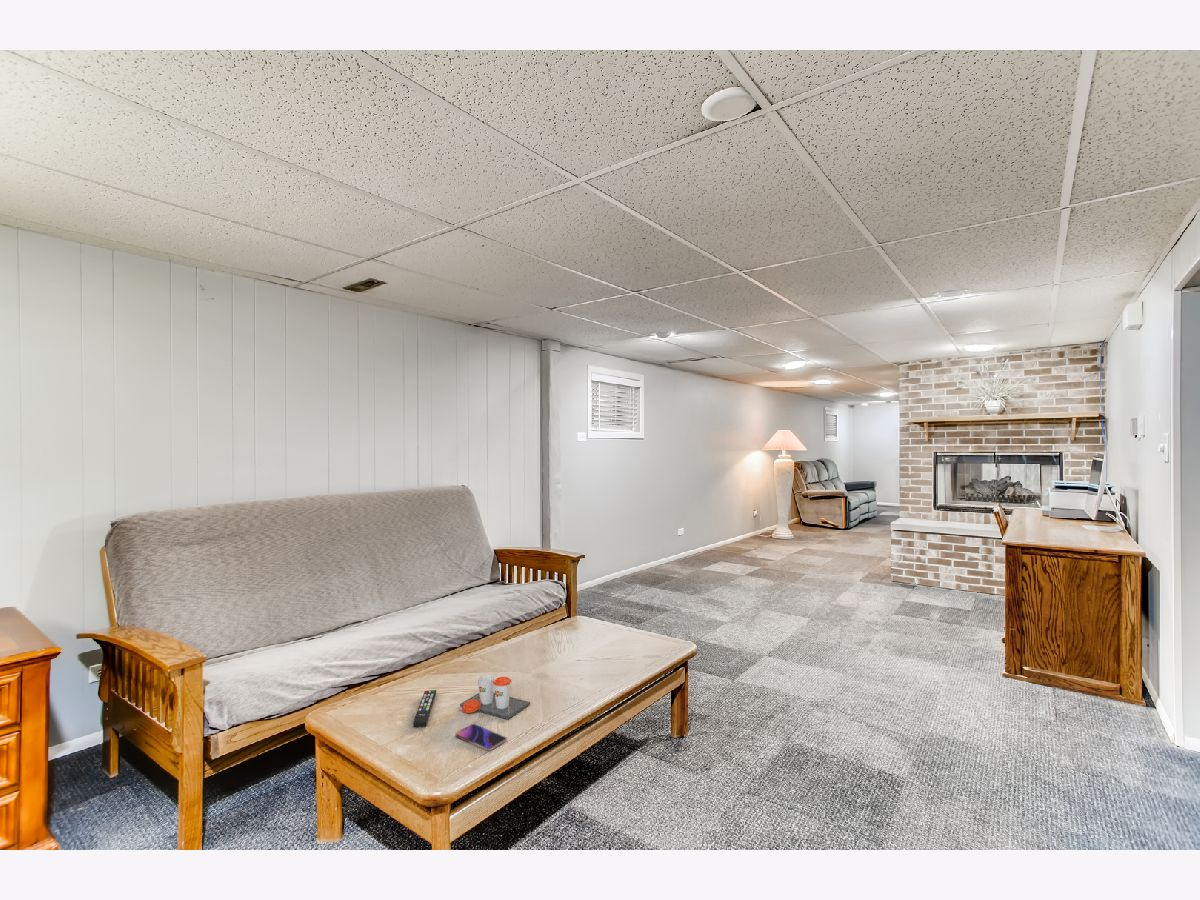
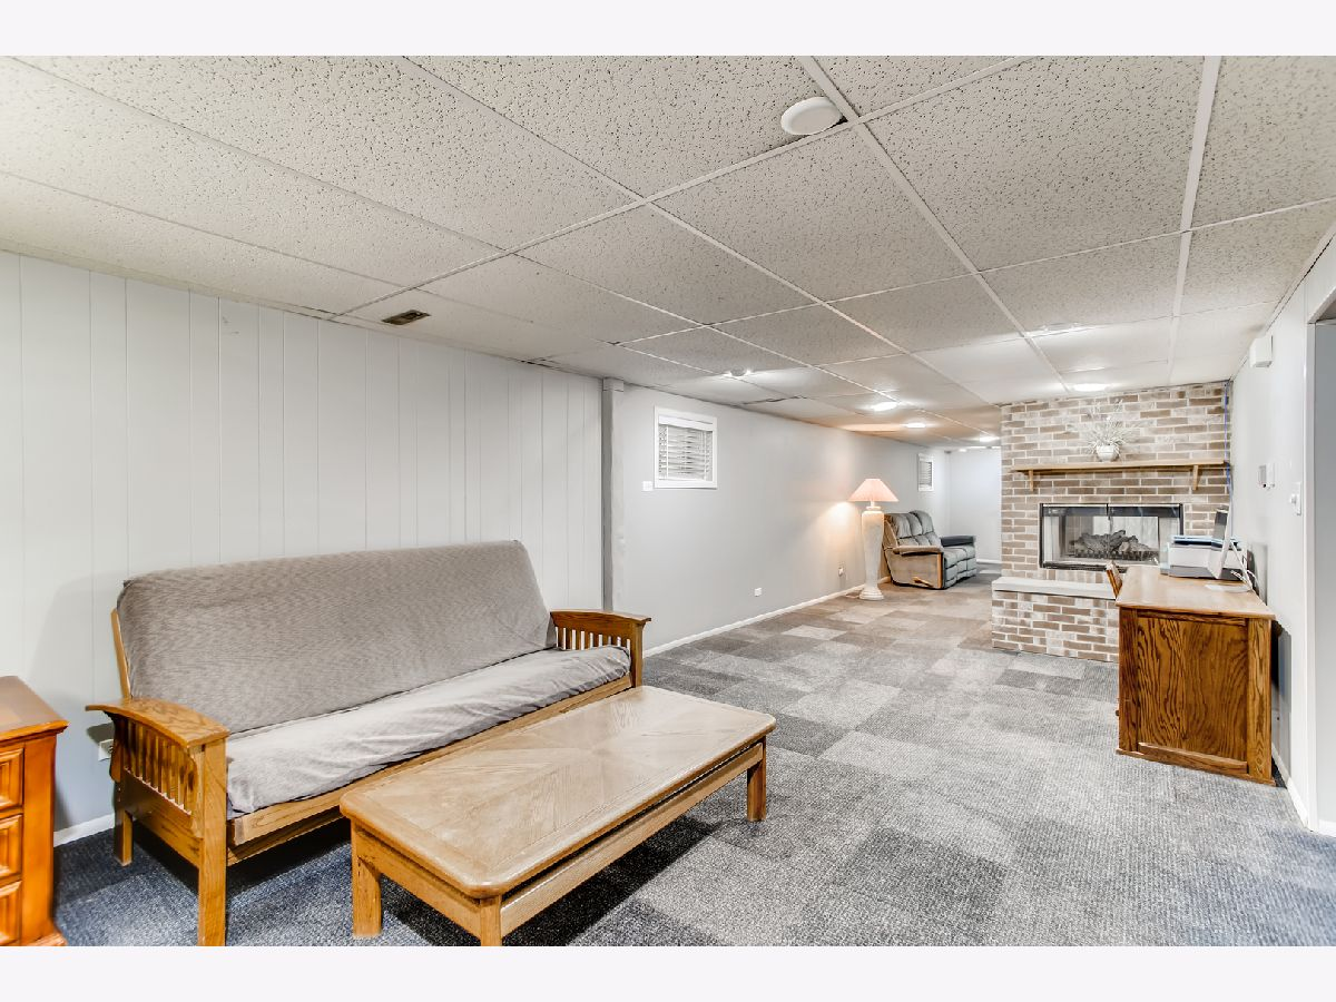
- cup (492, 692)
- smartphone (480, 737)
- remote control (425, 707)
